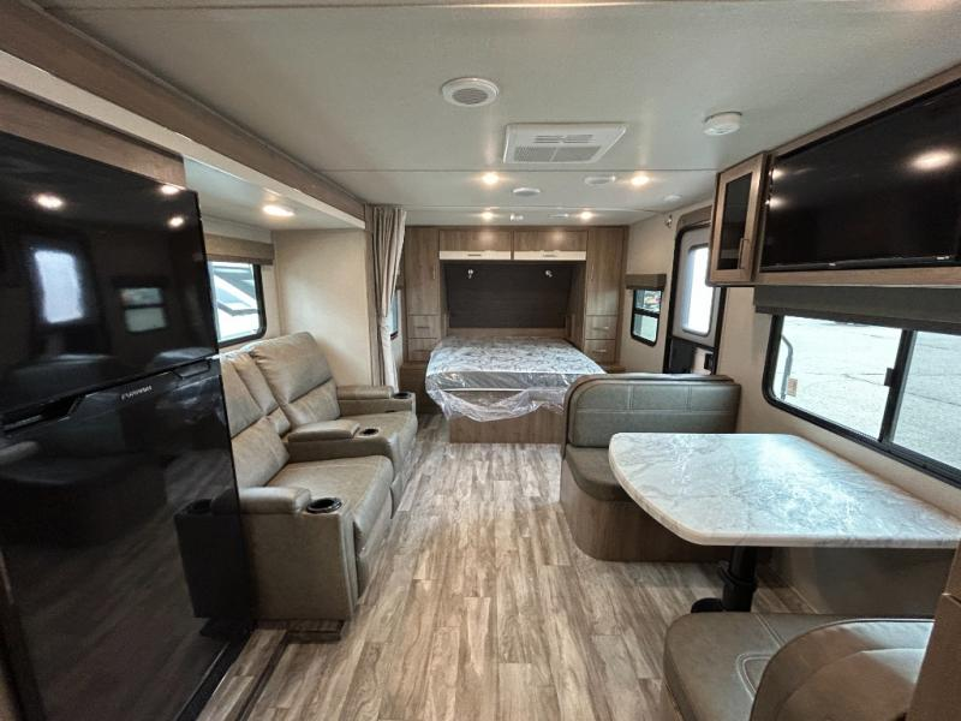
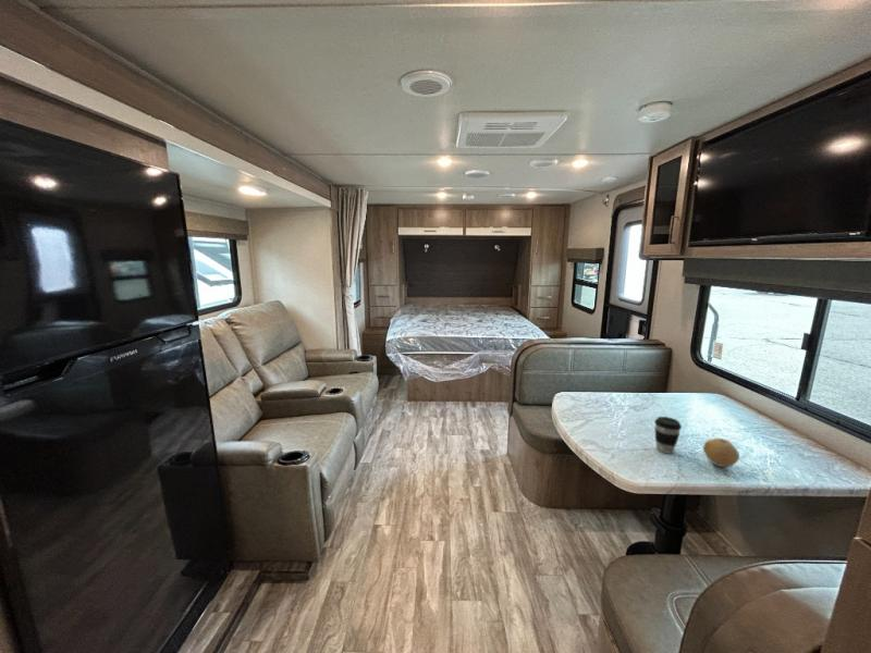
+ fruit (721, 453)
+ coffee cup (666, 434)
